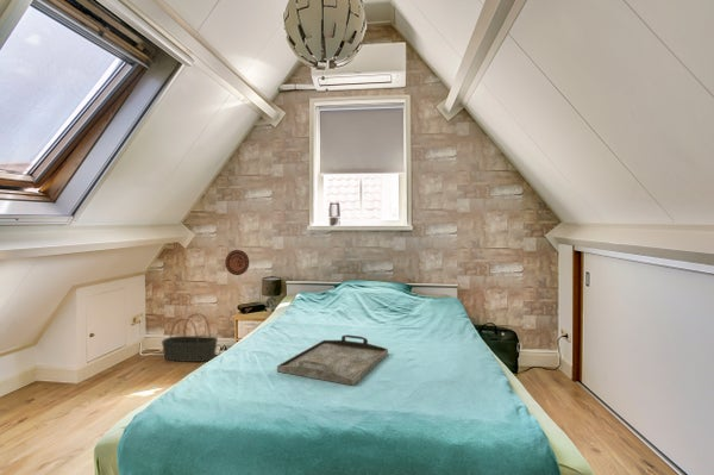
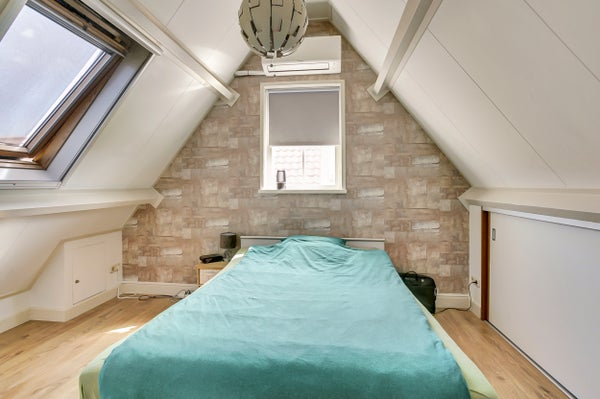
- decorative plate (237, 262)
- serving tray (336, 354)
- basket (189, 336)
